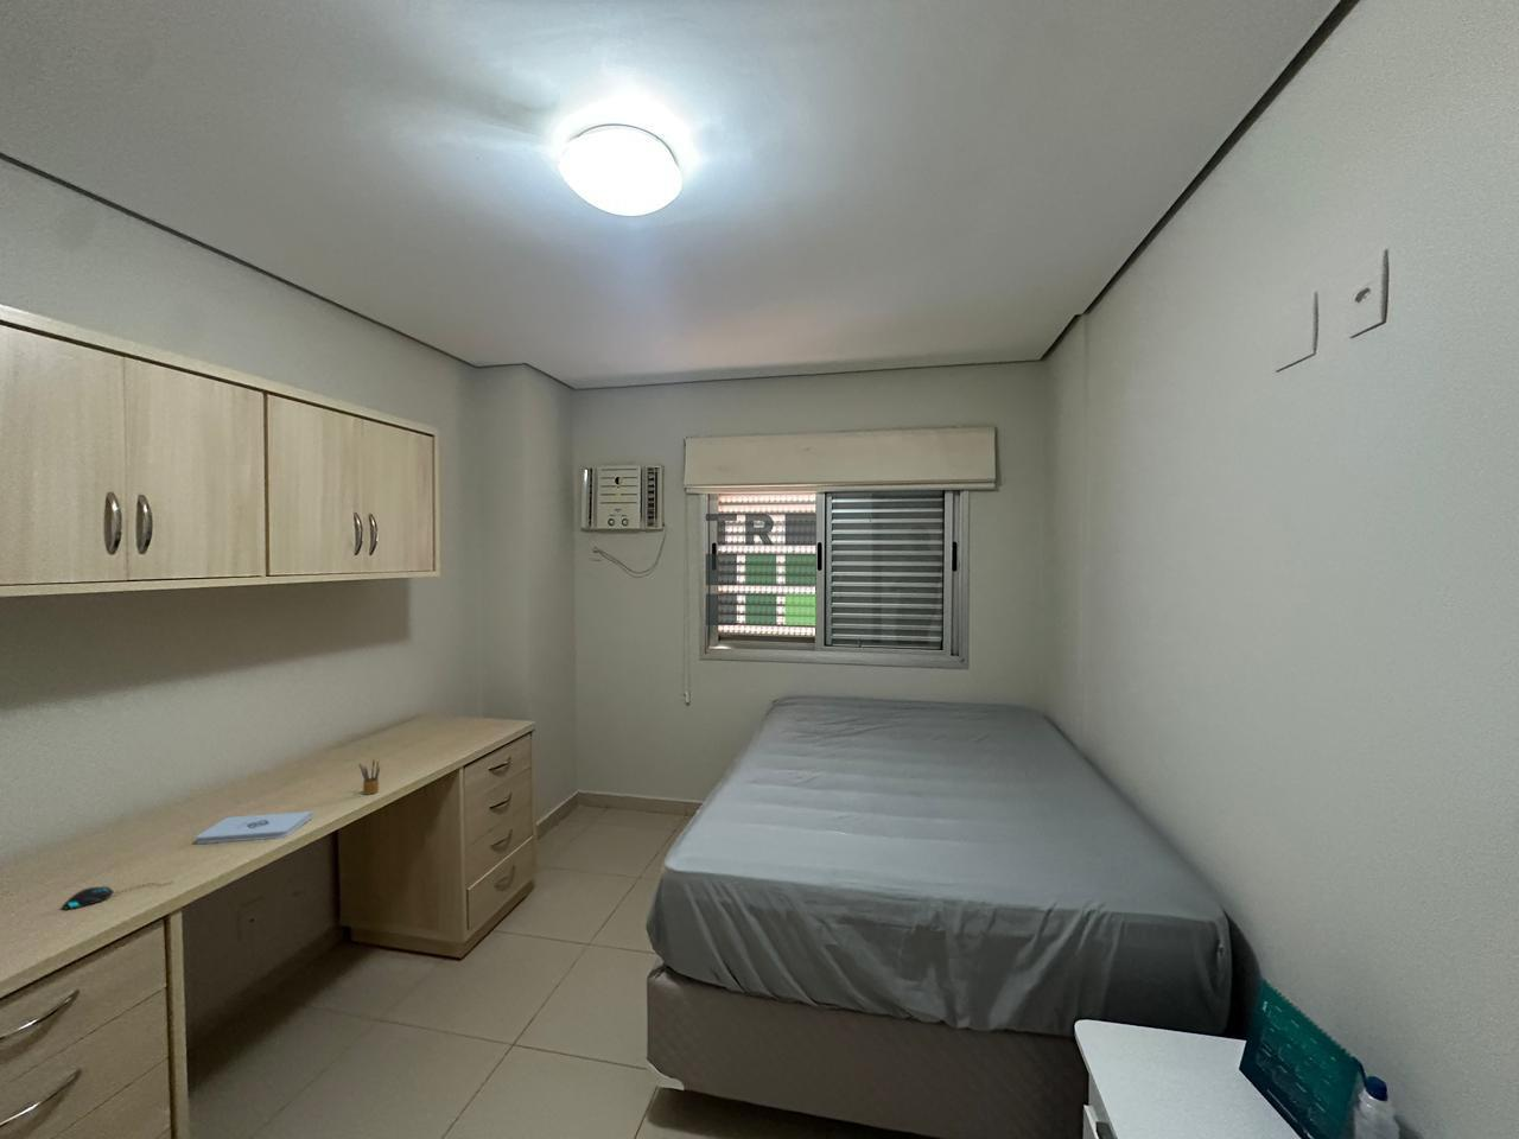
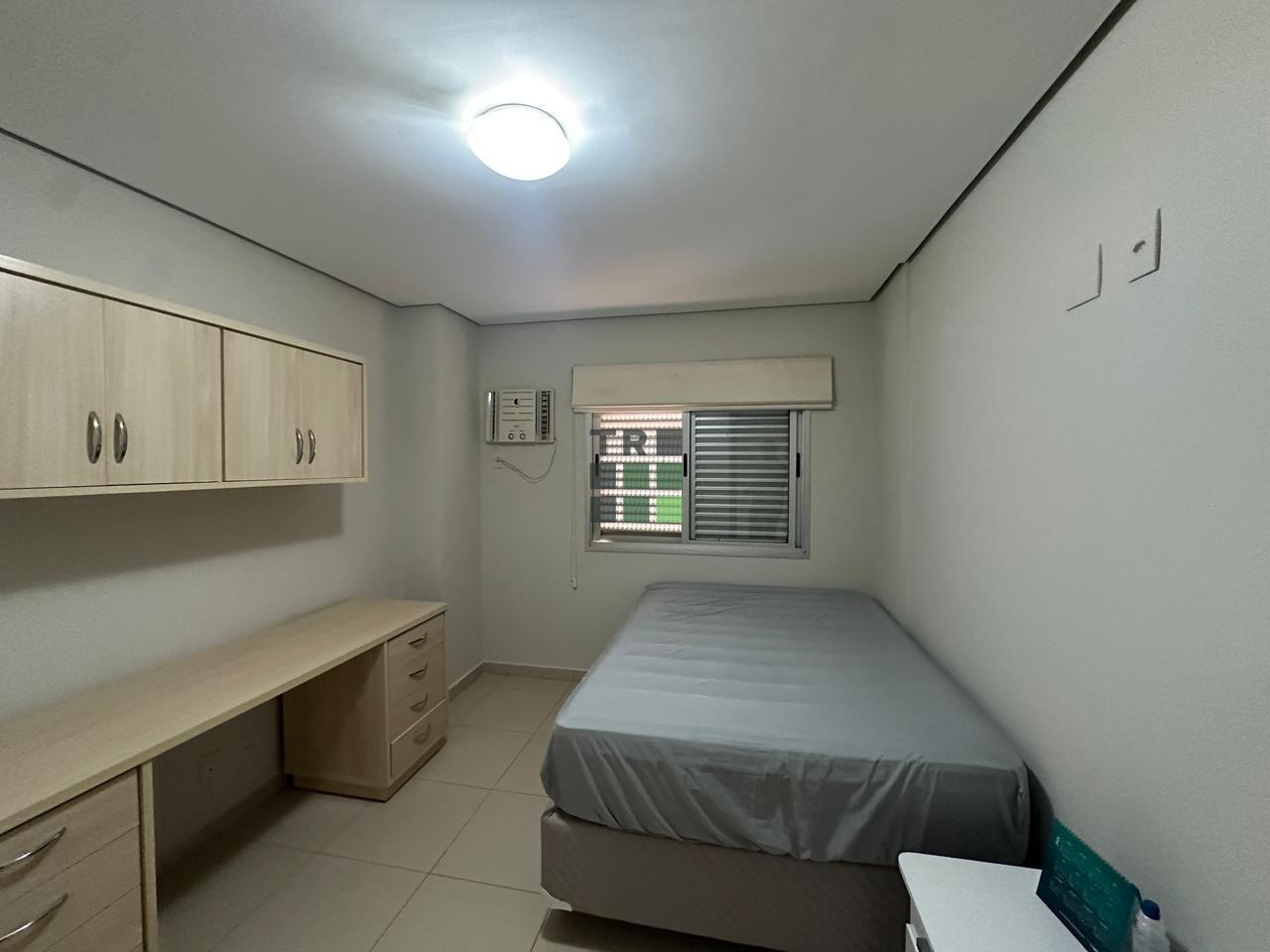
- pencil box (372, 776)
- mouse (118, 891)
- notepad (255, 827)
